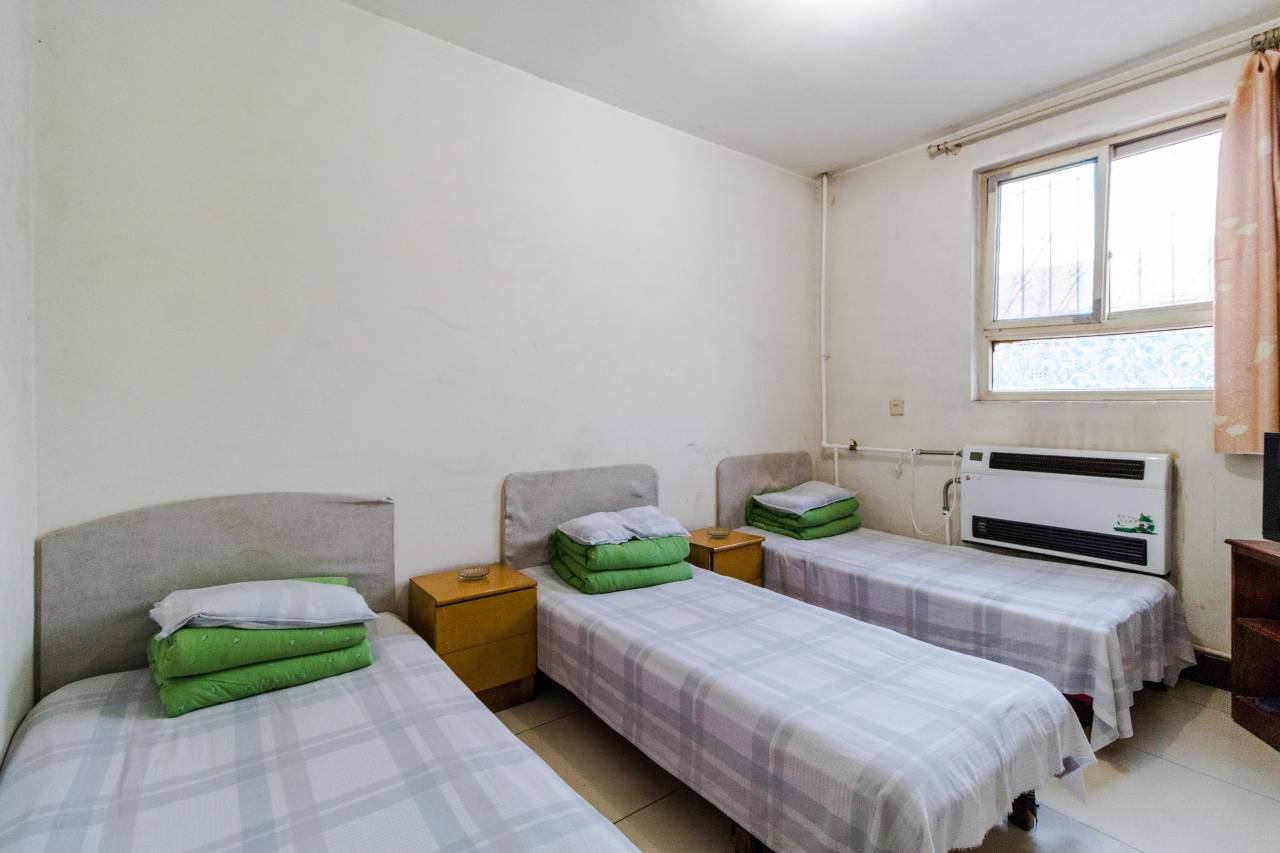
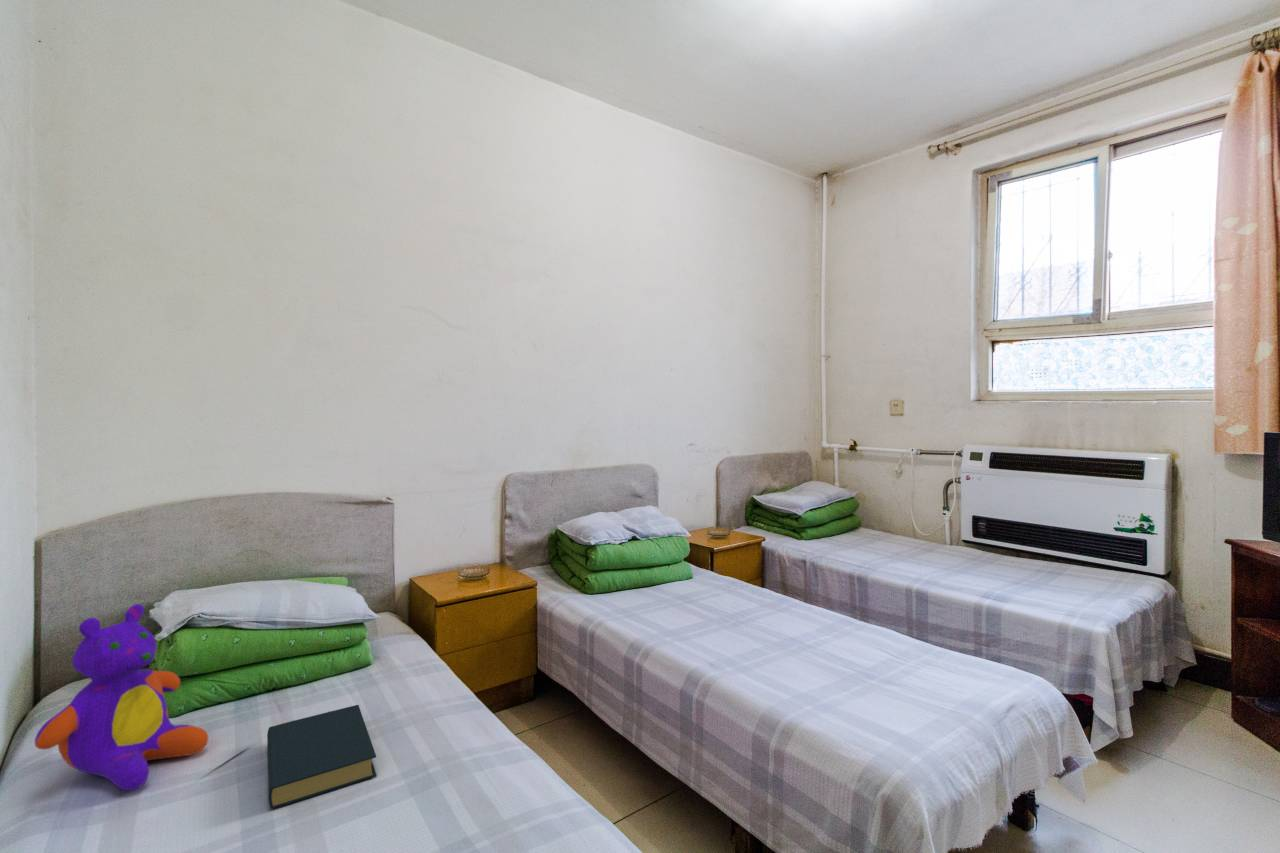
+ stuffed bear (133, 689)
+ hardback book (319, 750)
